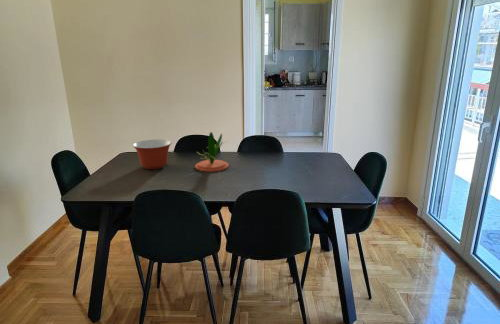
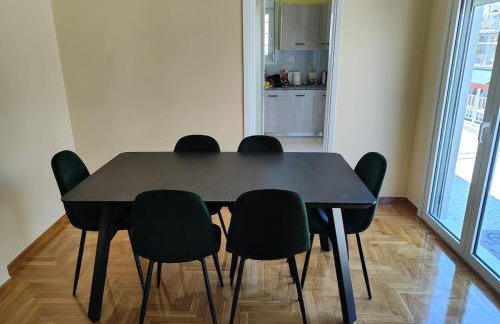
- plant (211, 148)
- mixing bowl (153, 155)
